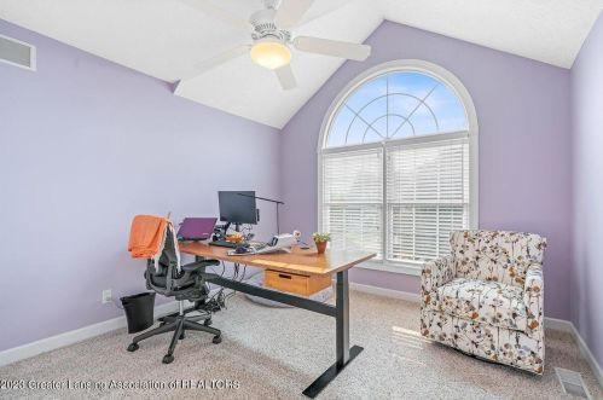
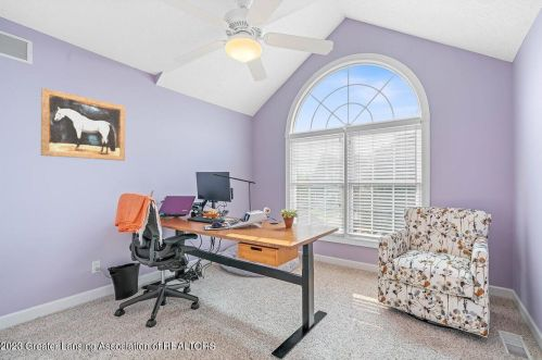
+ wall art (87, 127)
